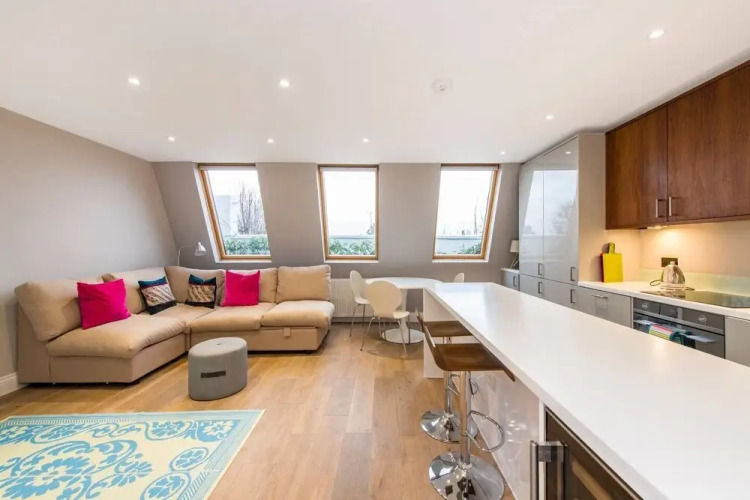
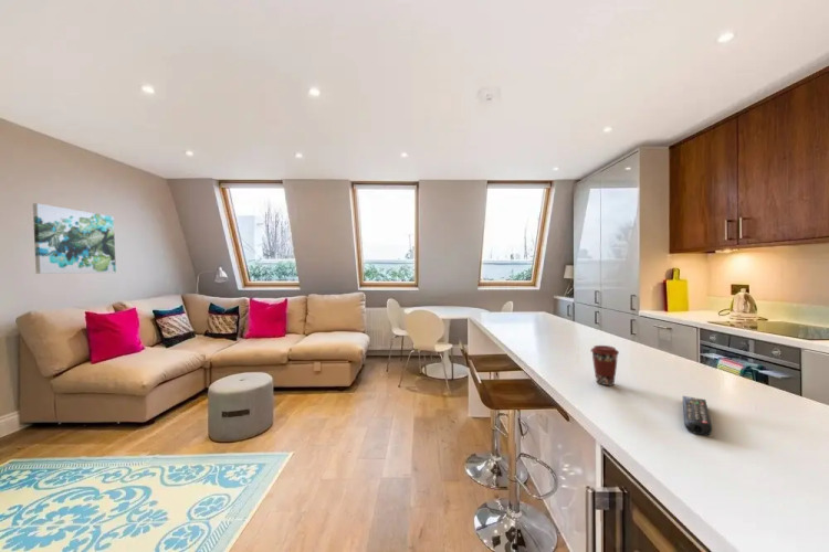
+ coffee cup (605, 364)
+ remote control (695, 413)
+ wall art (78, 242)
